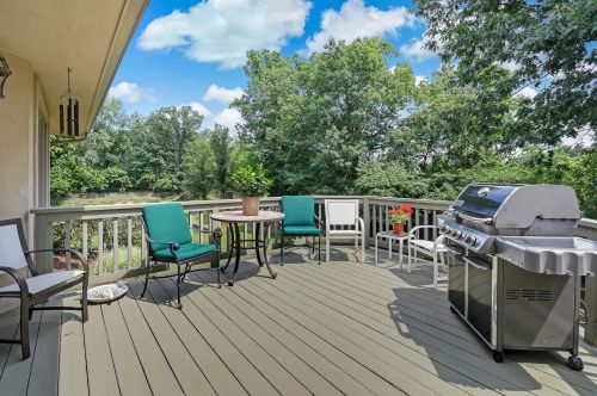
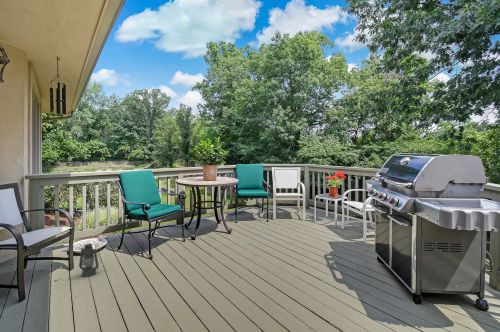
+ lantern (89, 258)
